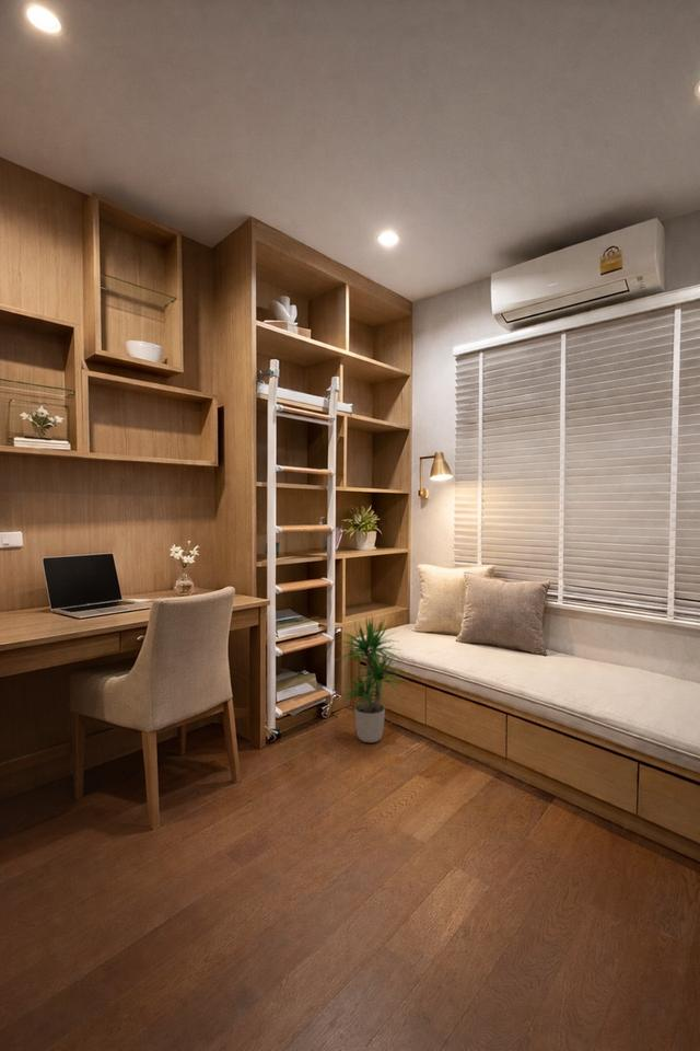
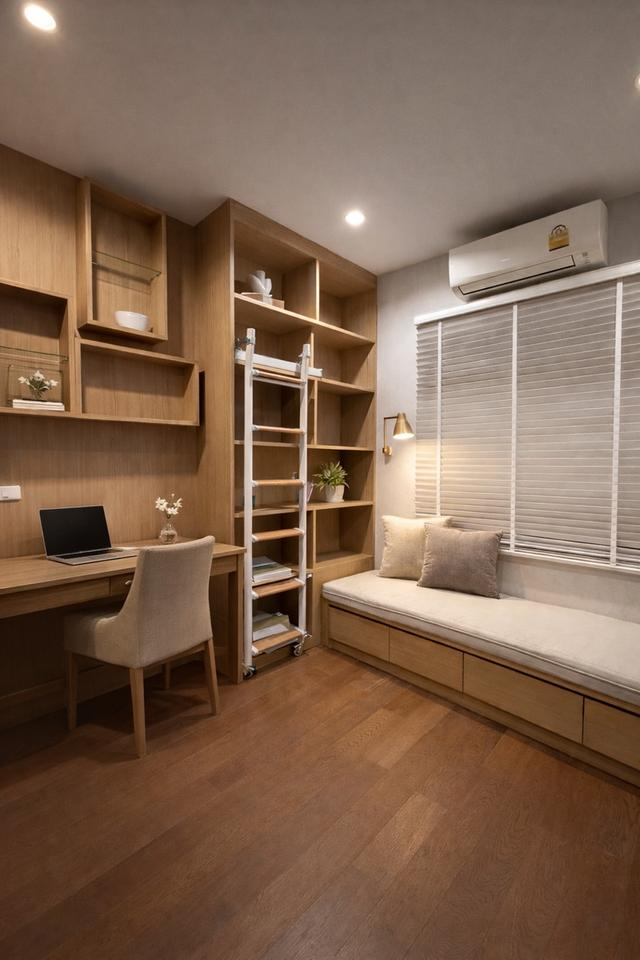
- potted plant (373, 677)
